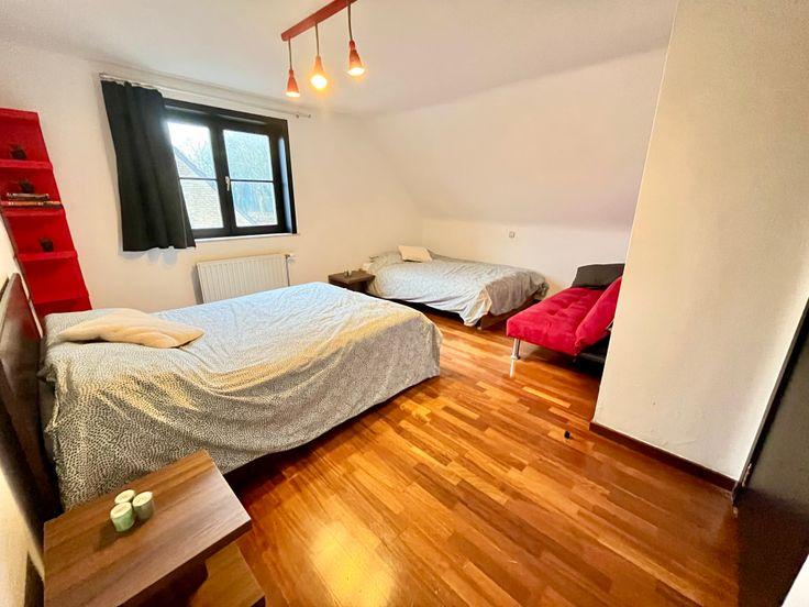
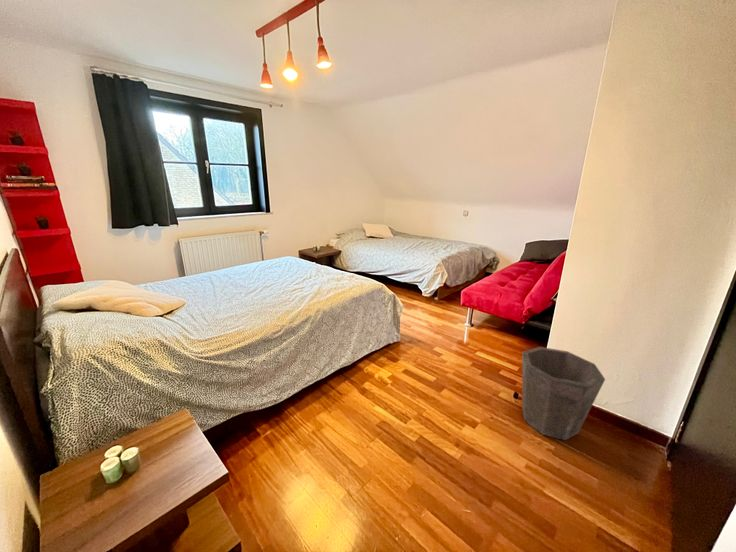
+ waste bin (554, 393)
